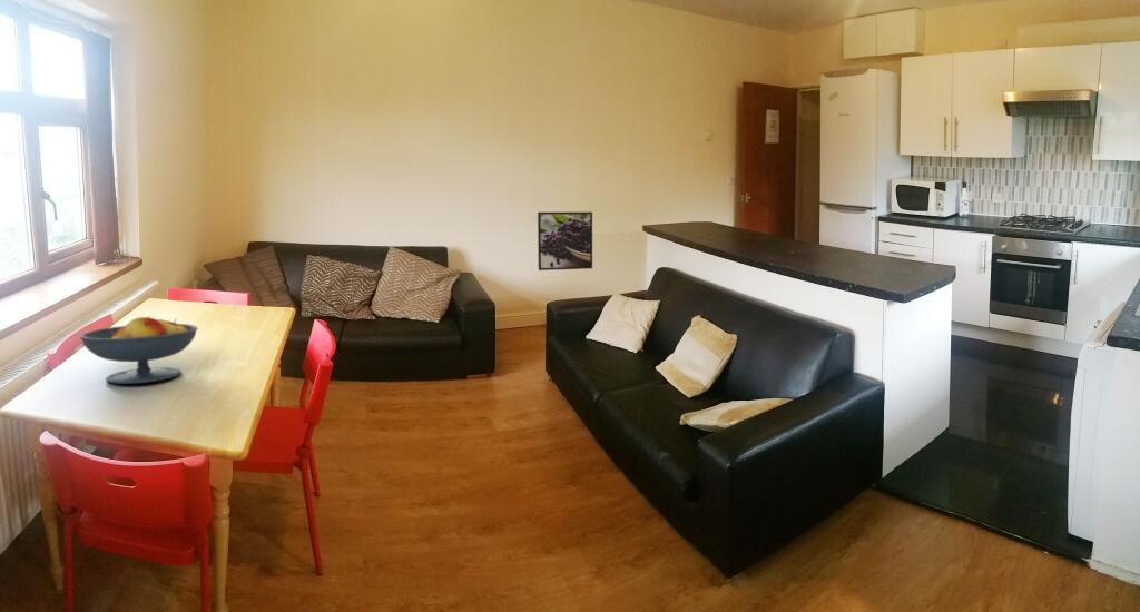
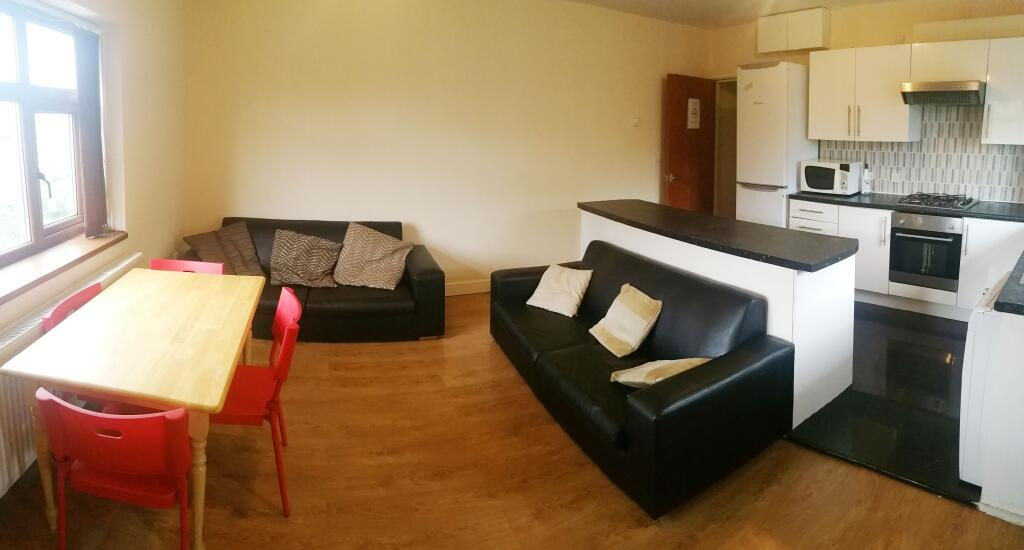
- fruit bowl (141, 345)
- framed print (566, 240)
